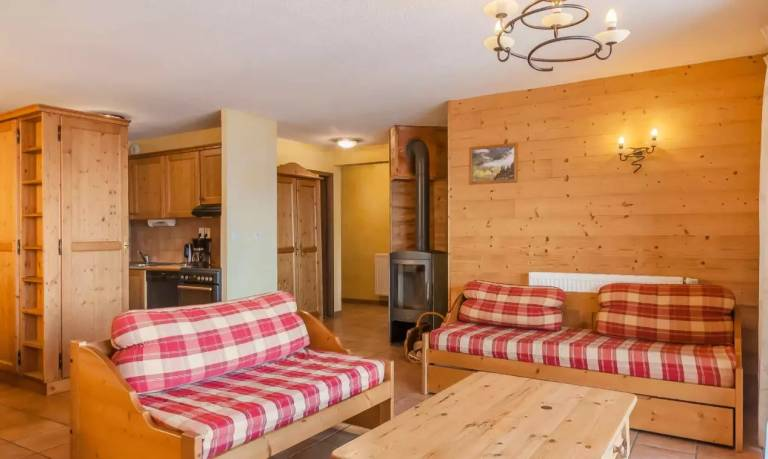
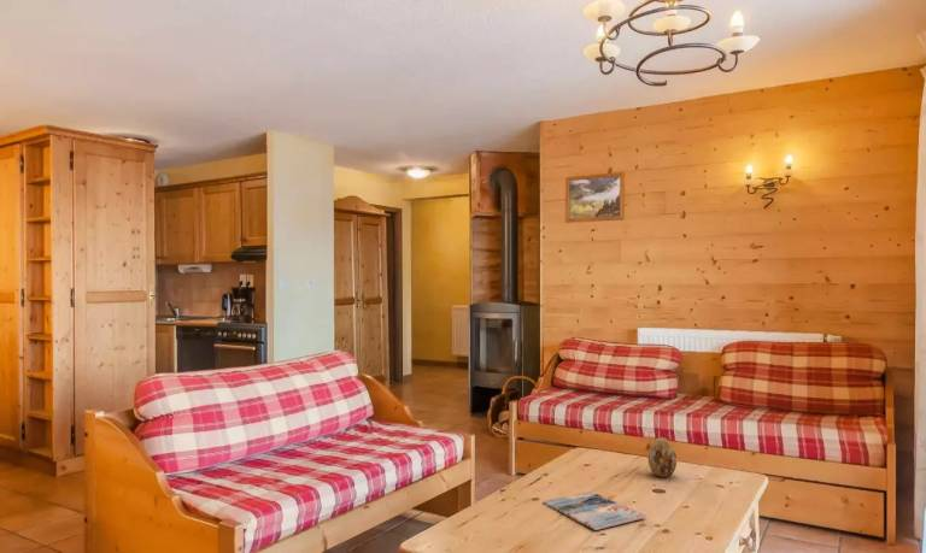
+ magazine (592, 508)
+ decorative egg (662, 455)
